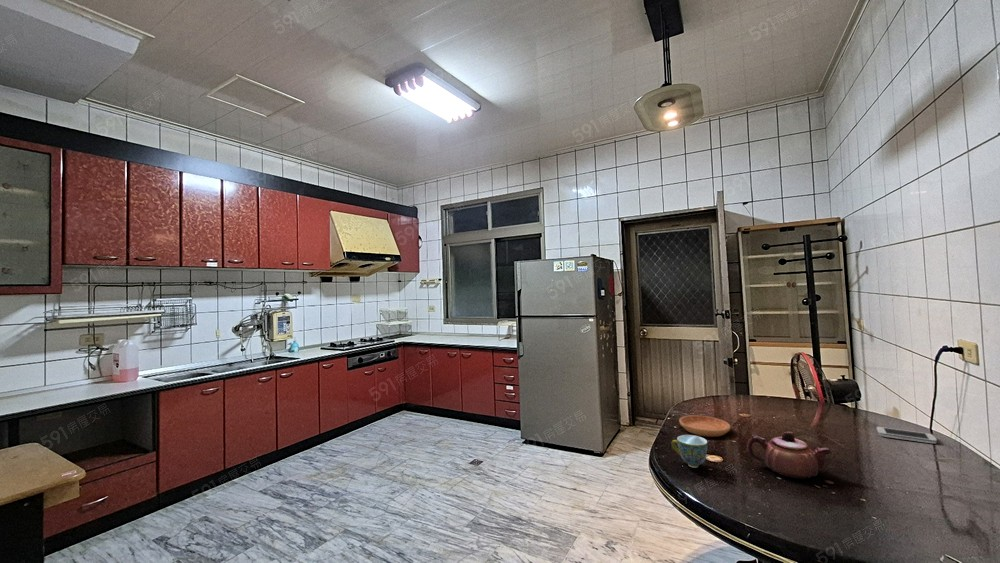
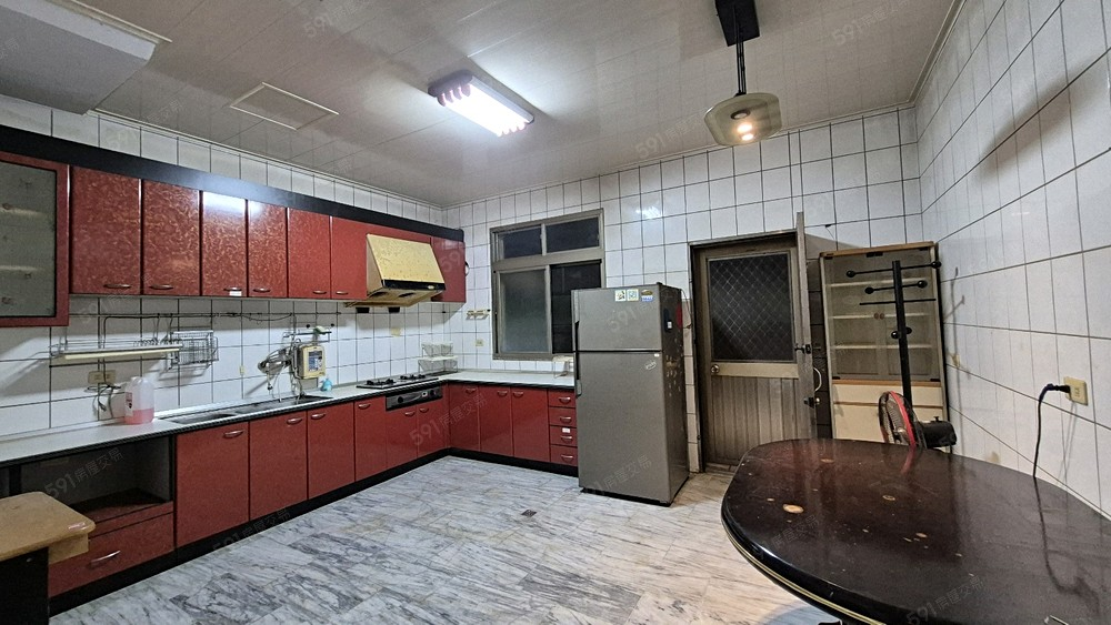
- saucer (704, 426)
- teacup (688, 448)
- smartphone (905, 434)
- teapot (787, 450)
